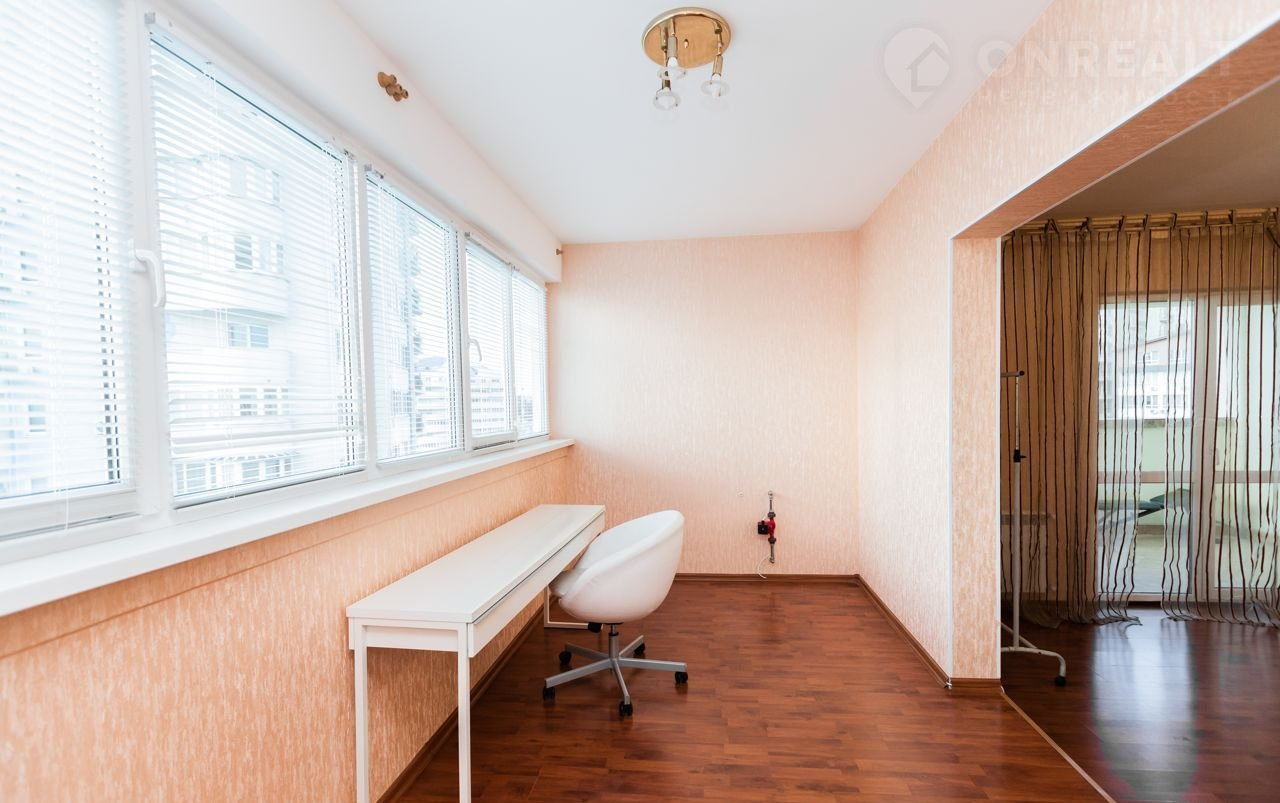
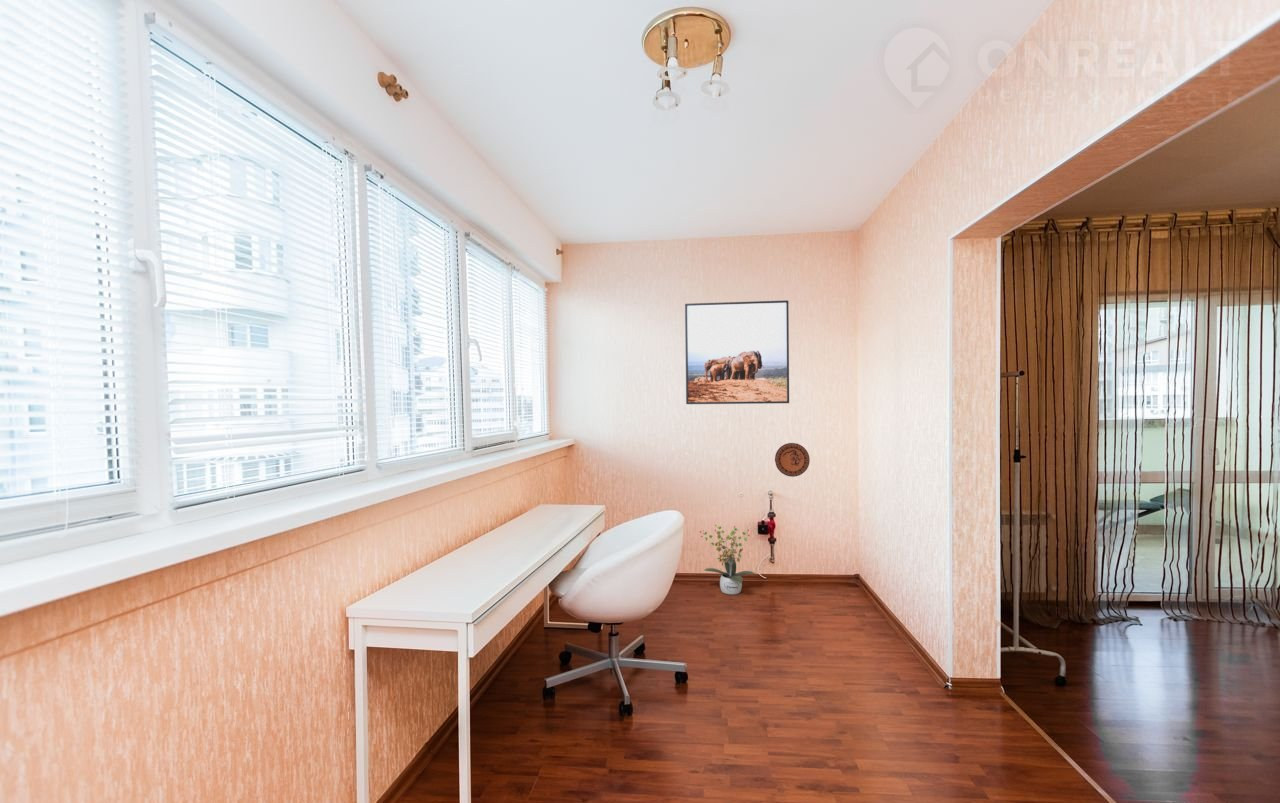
+ potted plant (727, 559)
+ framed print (736, 353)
+ decorative plate (792, 459)
